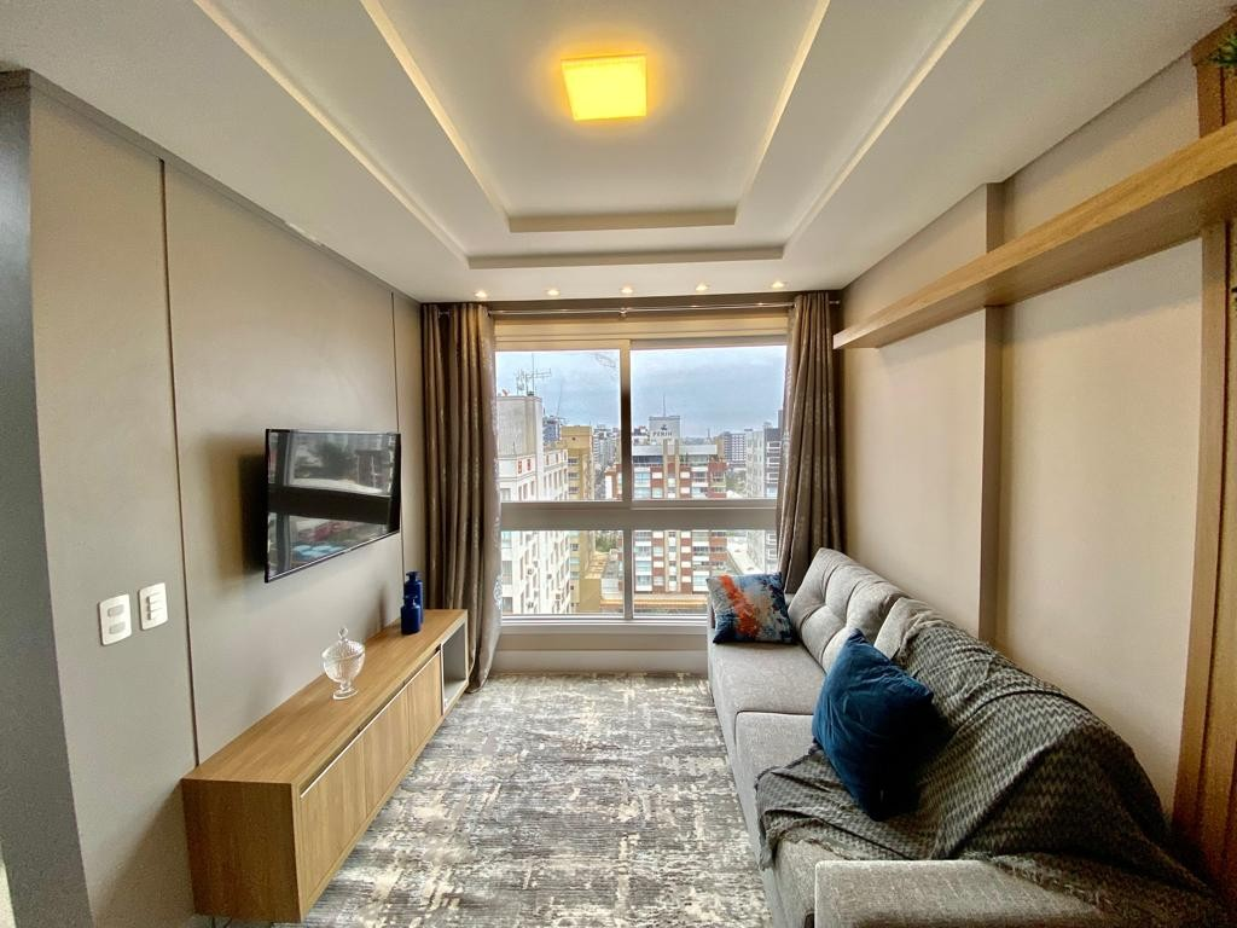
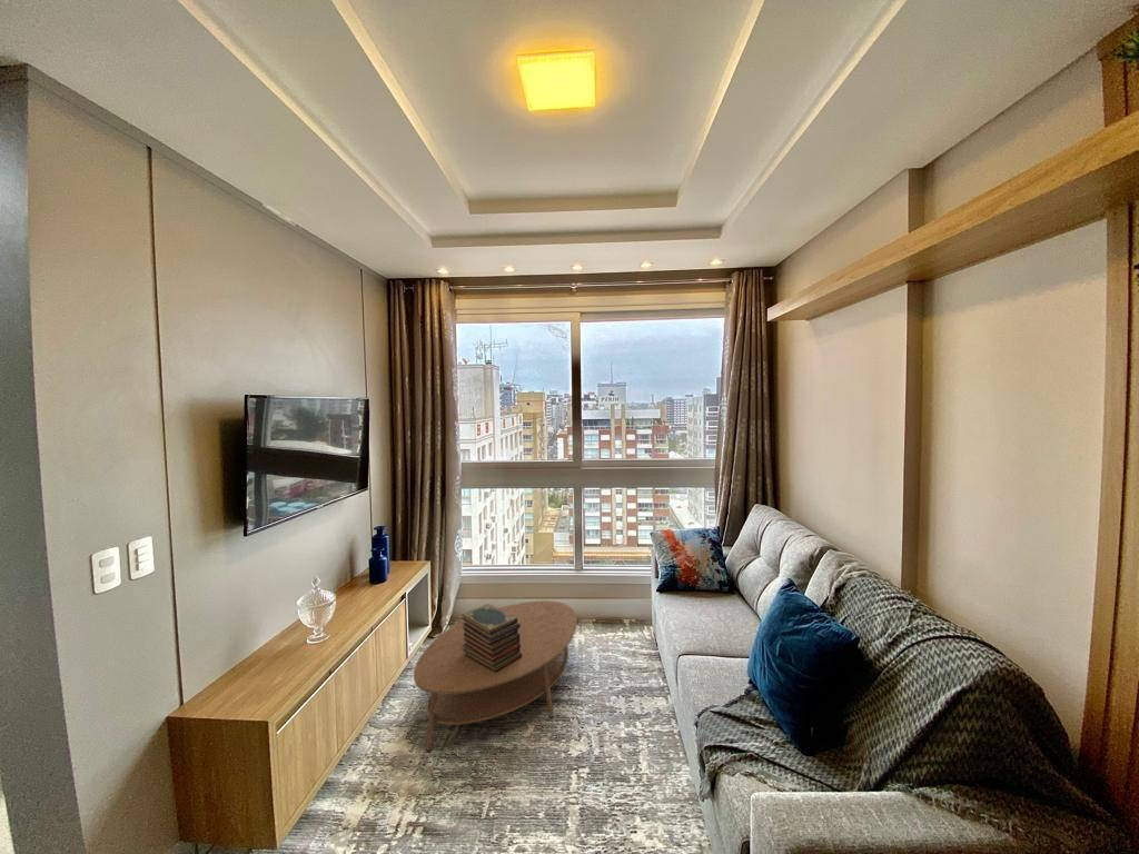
+ coffee table (505, 667)
+ book stack (491, 635)
